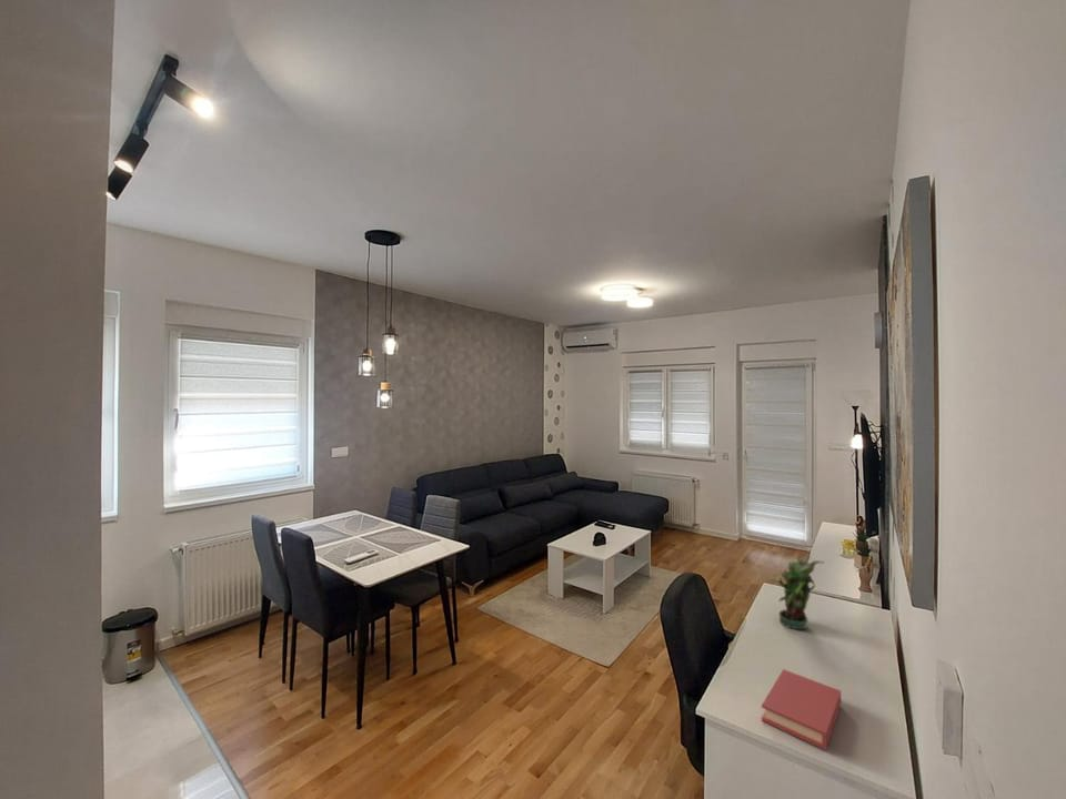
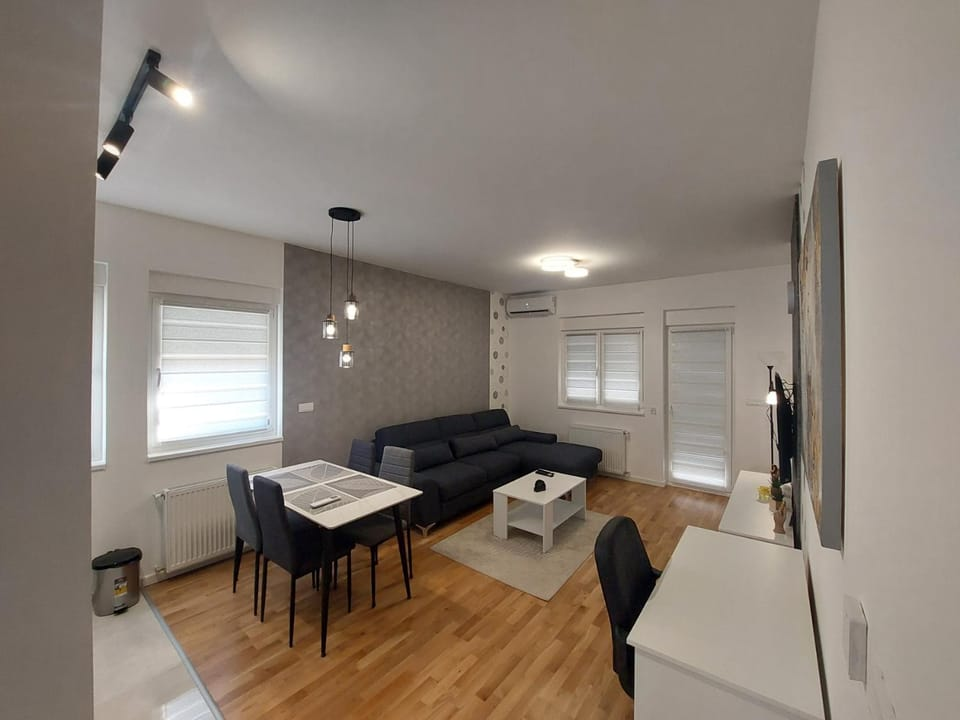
- book (802, 705)
- potted plant (798, 590)
